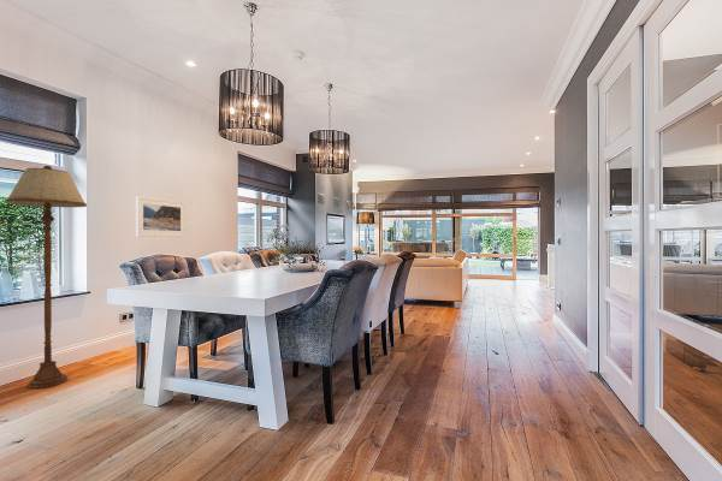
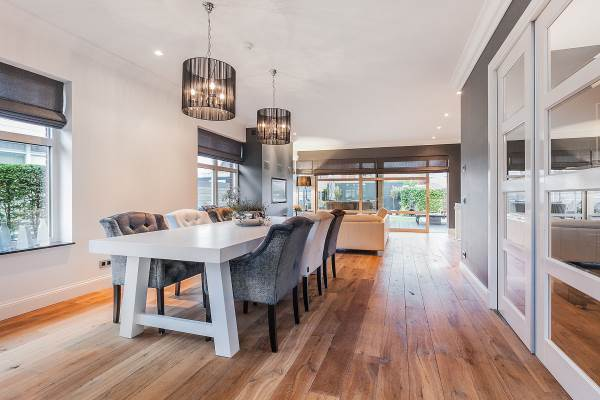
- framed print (162, 218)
- floor lamp (48, 273)
